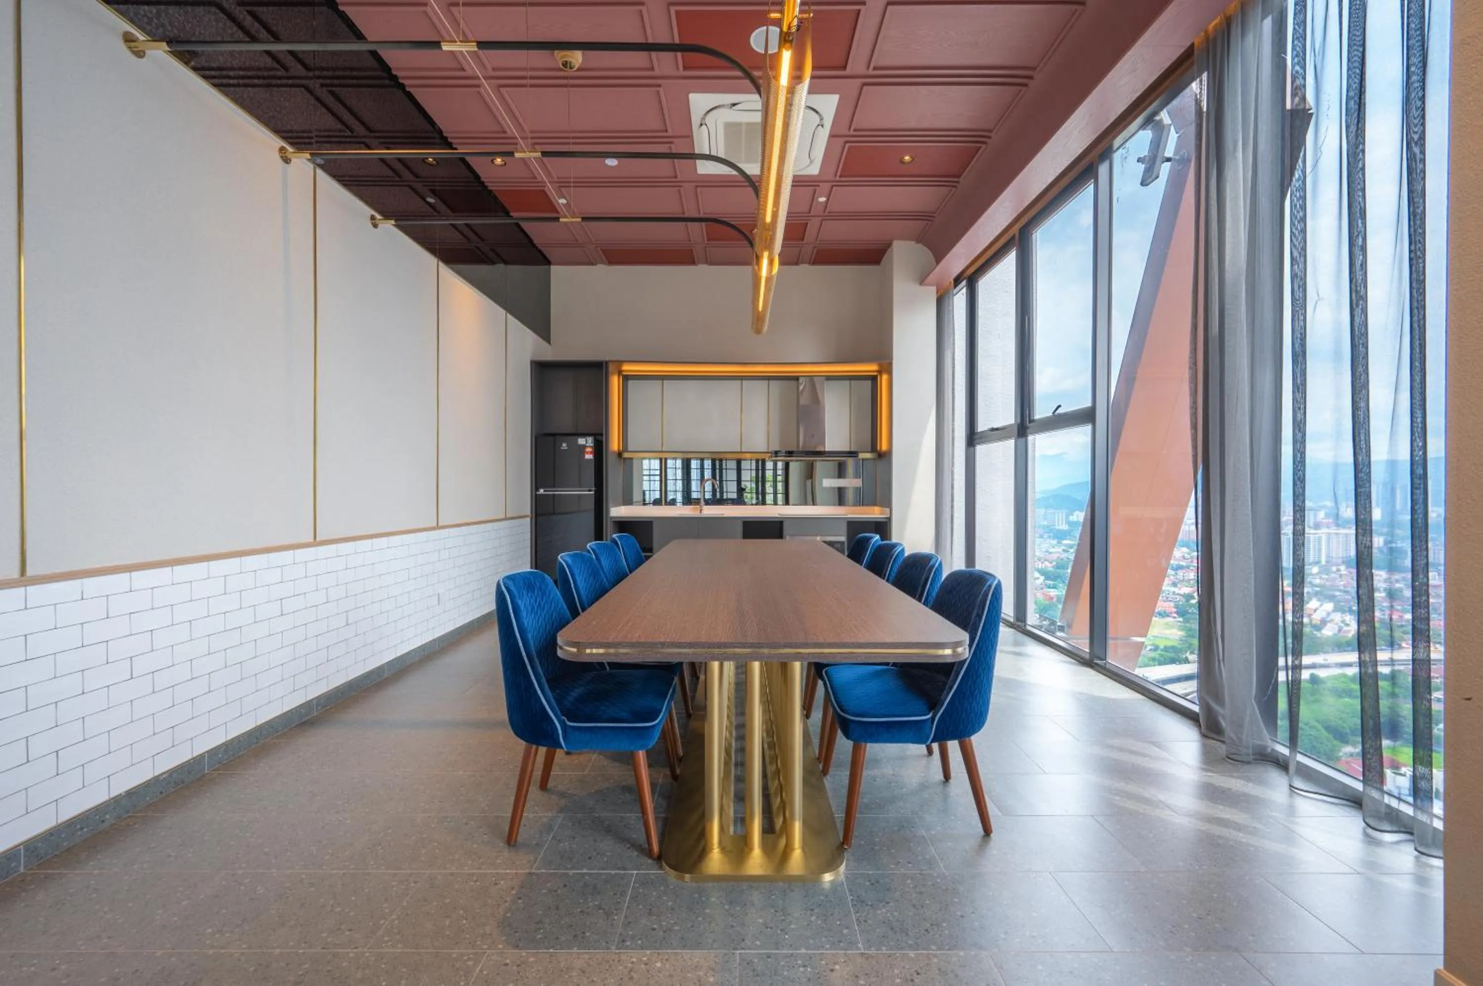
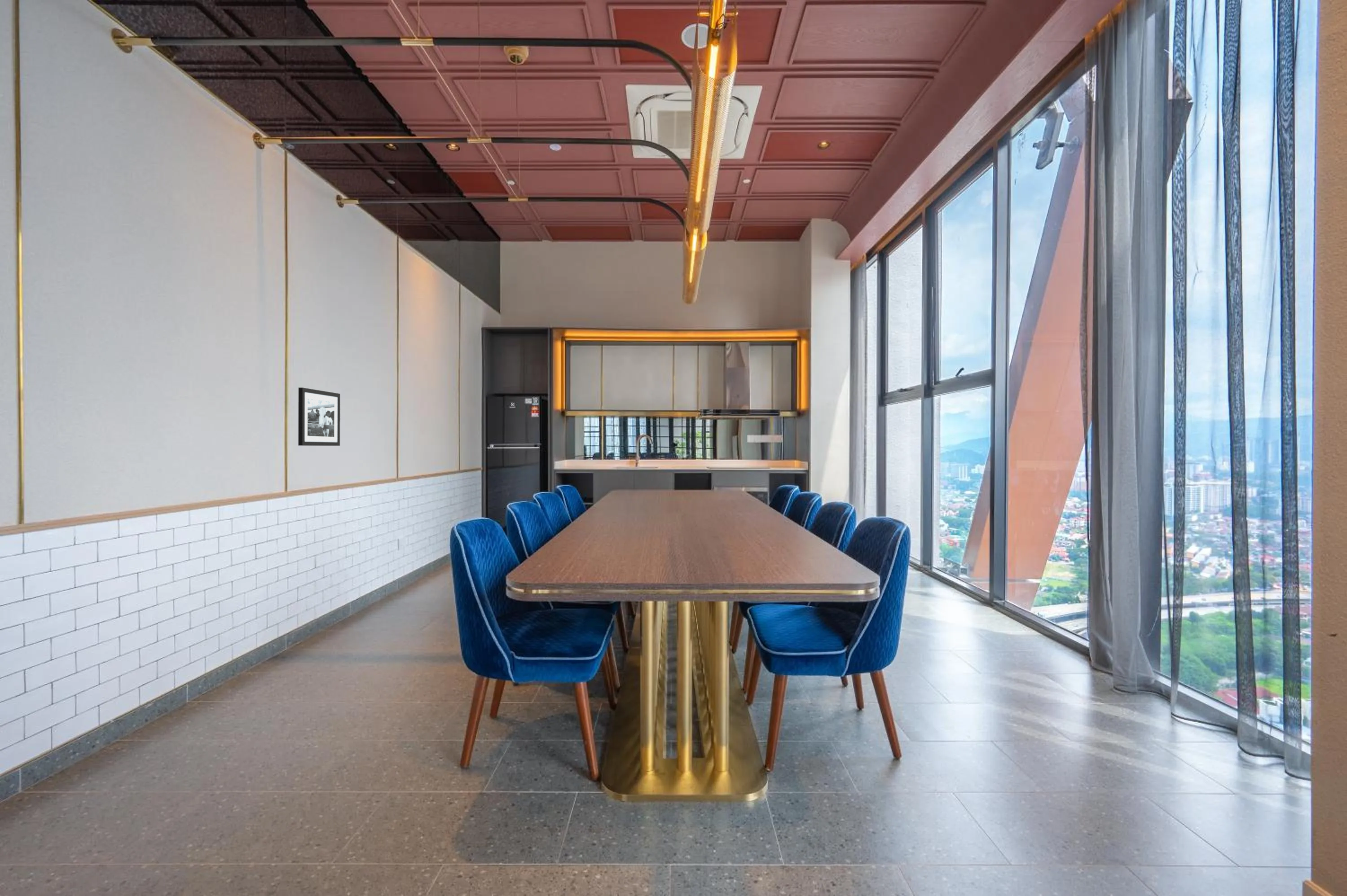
+ picture frame (320, 418)
